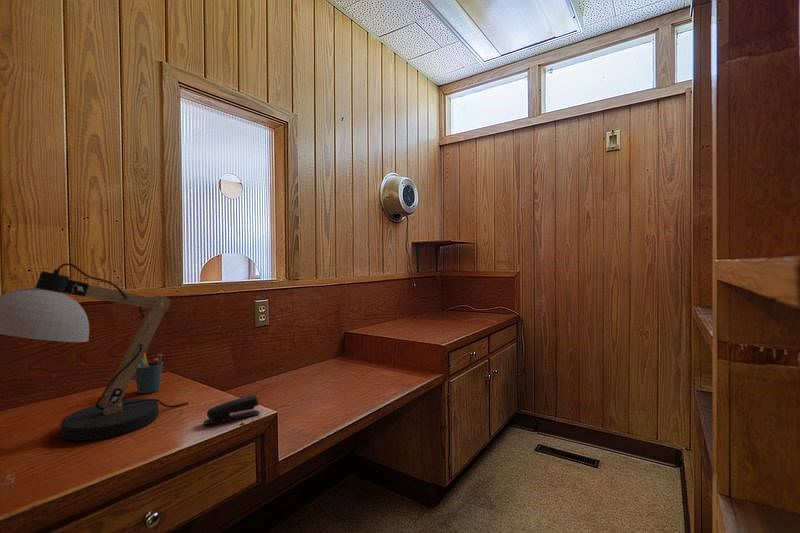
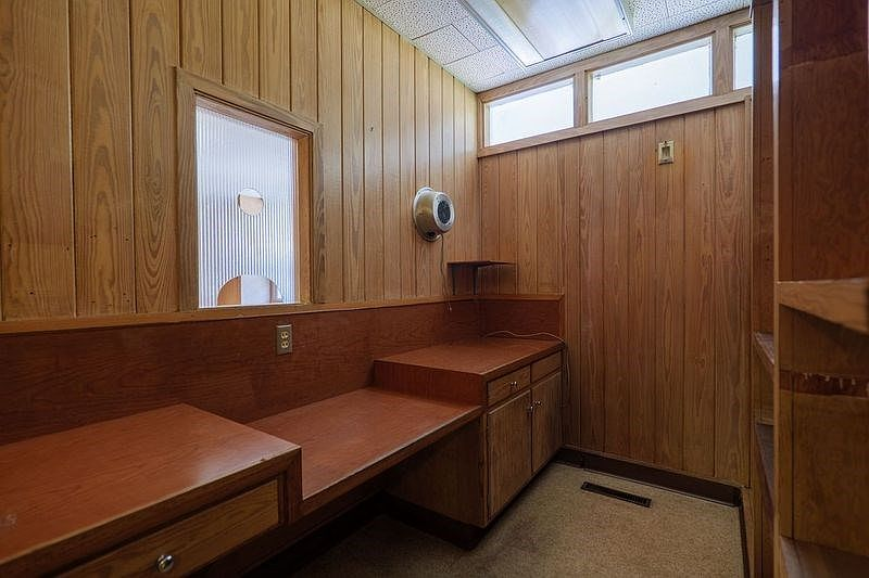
- desk lamp (88, 339)
- pen holder (148, 370)
- stapler (232, 408)
